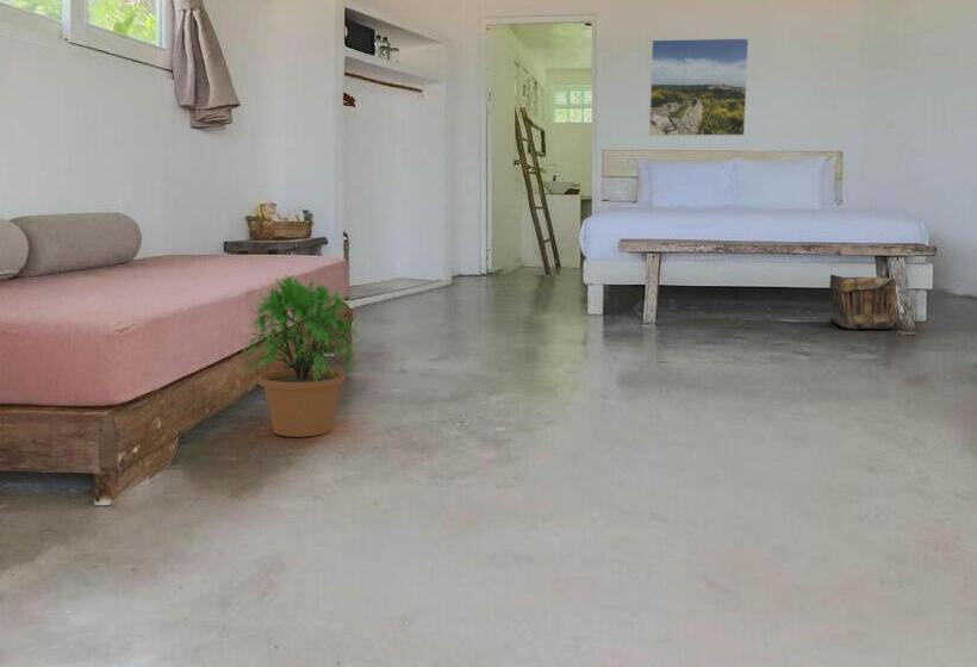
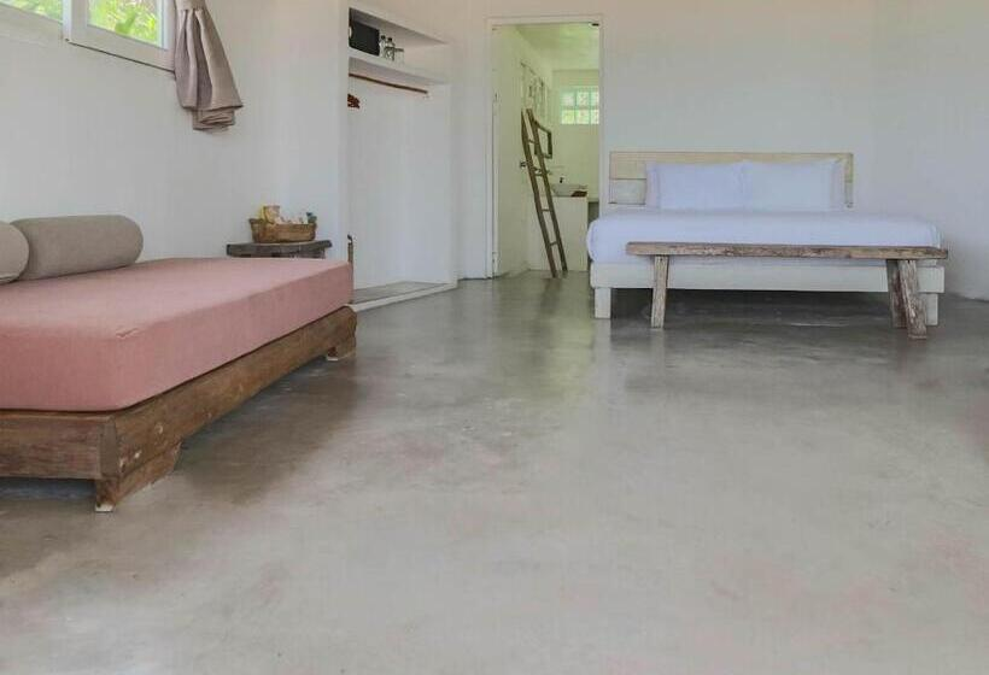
- potted plant (303, 351)
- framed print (697, 87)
- pouch (861, 300)
